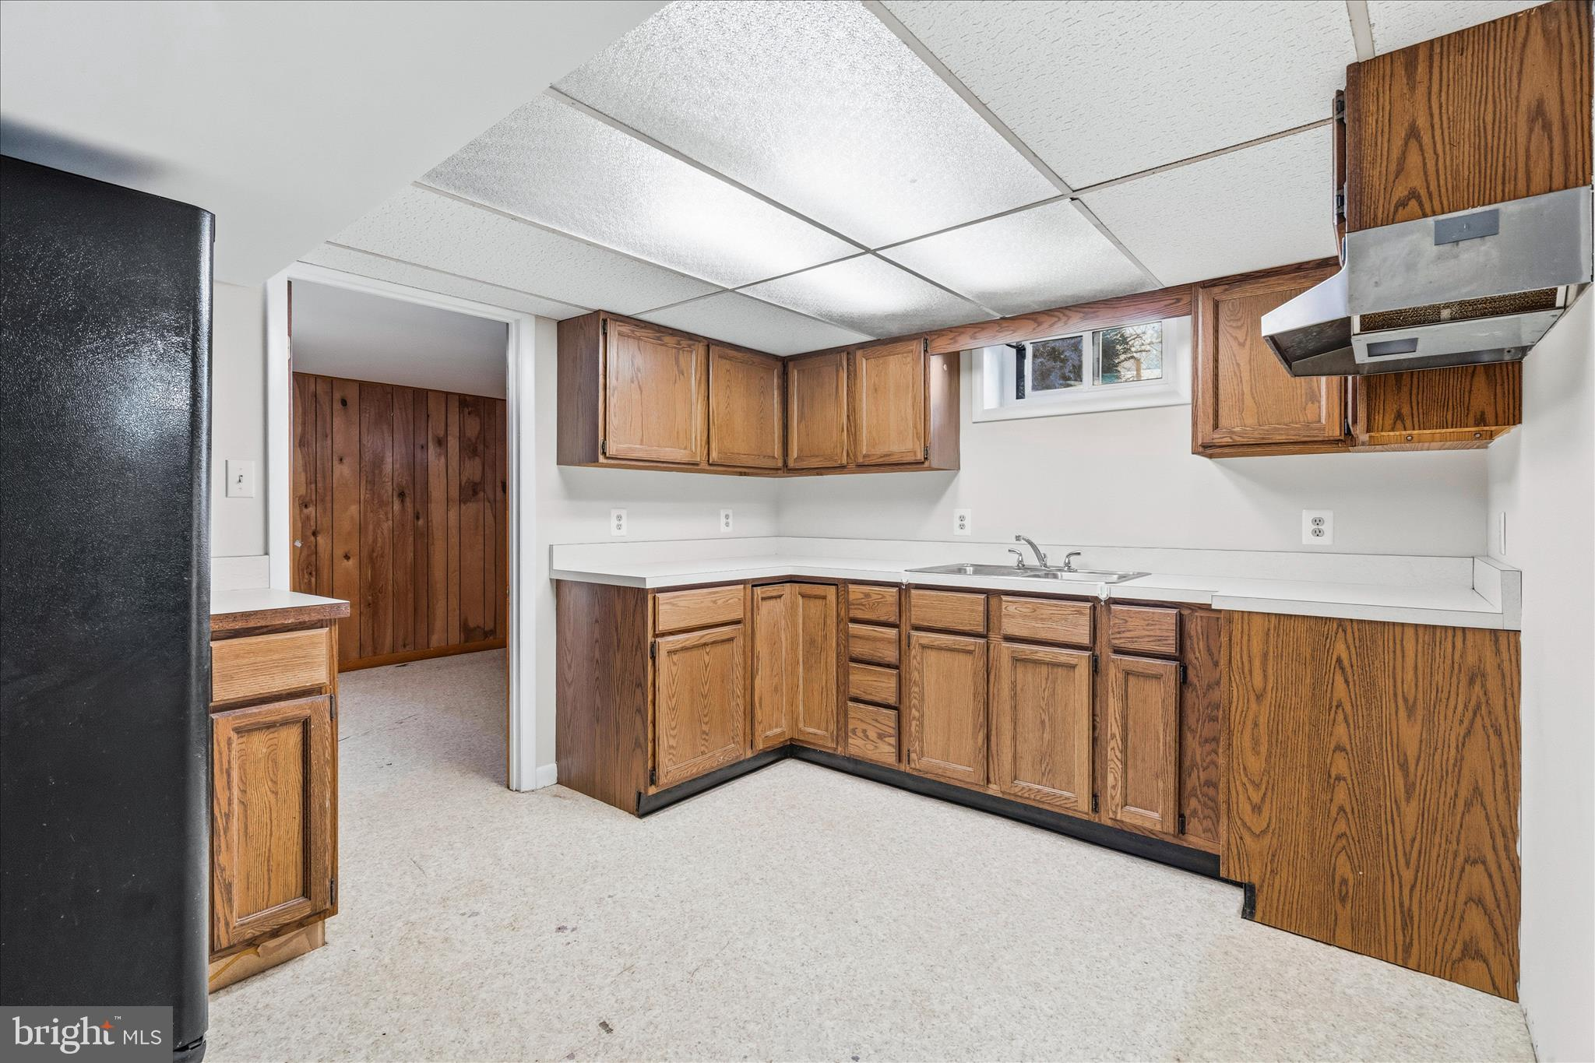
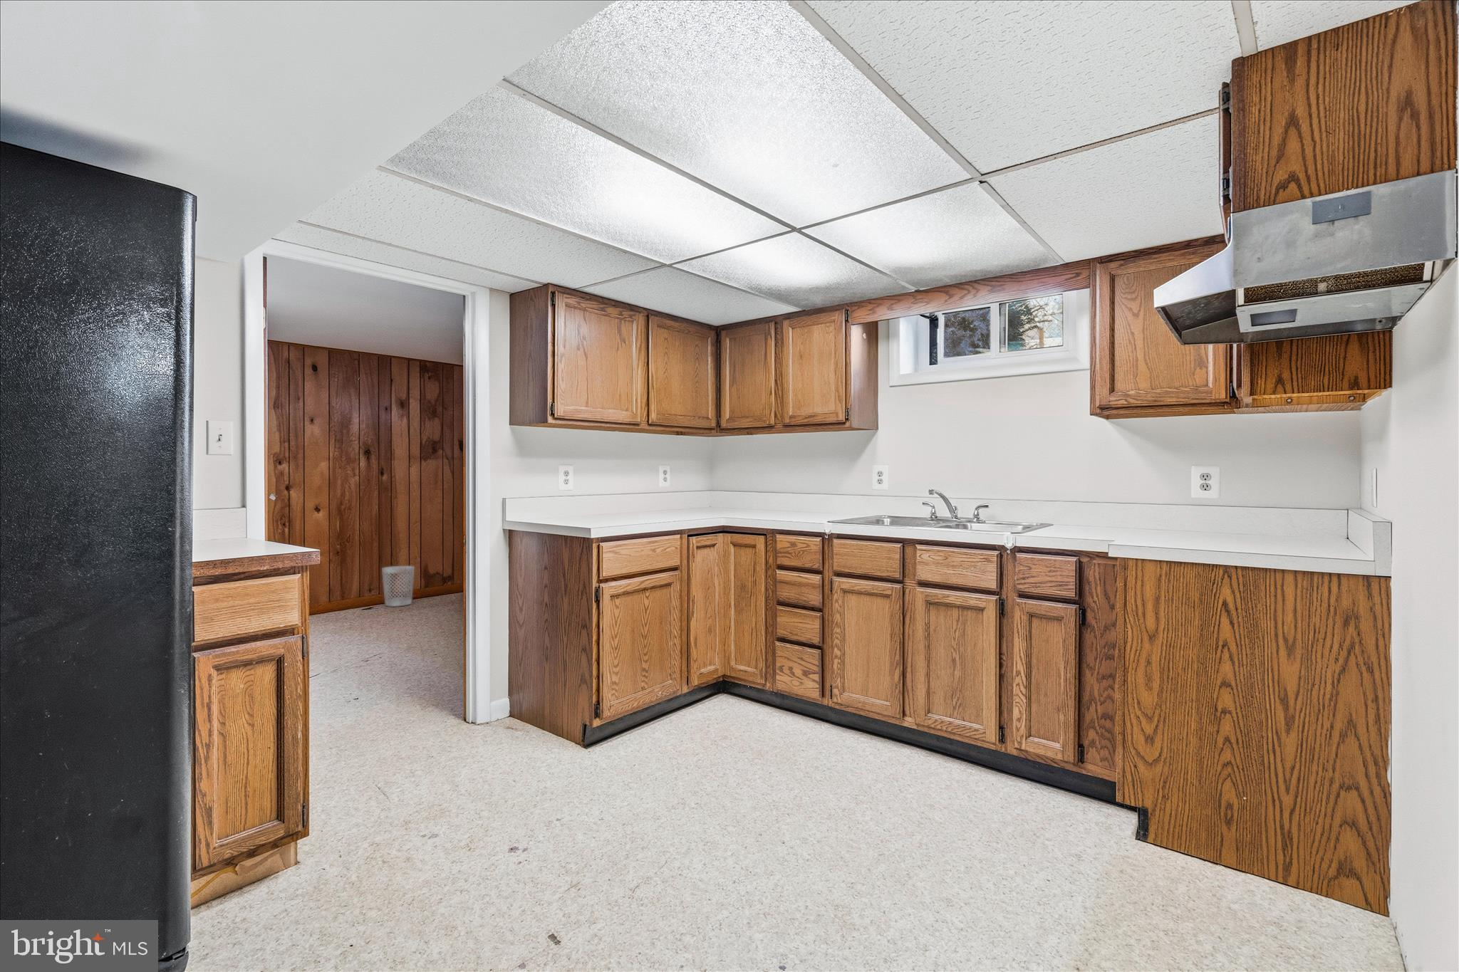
+ wastebasket (398, 586)
